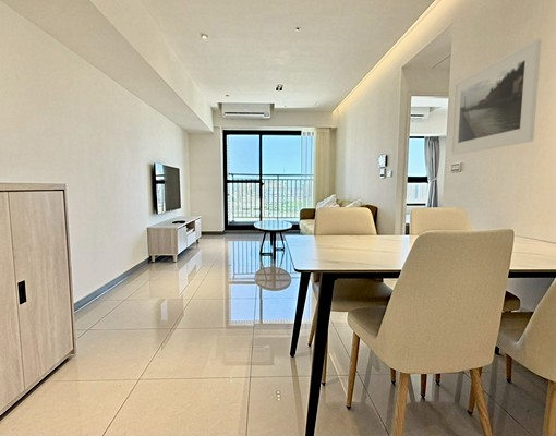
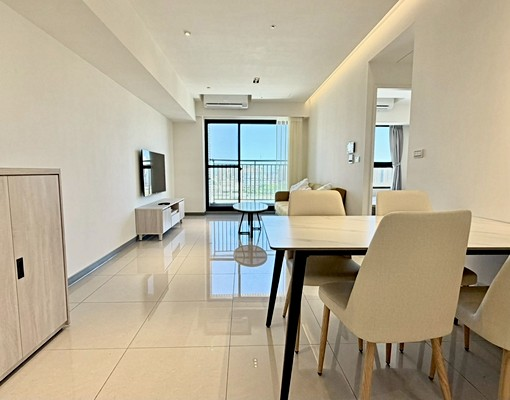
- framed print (487, 107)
